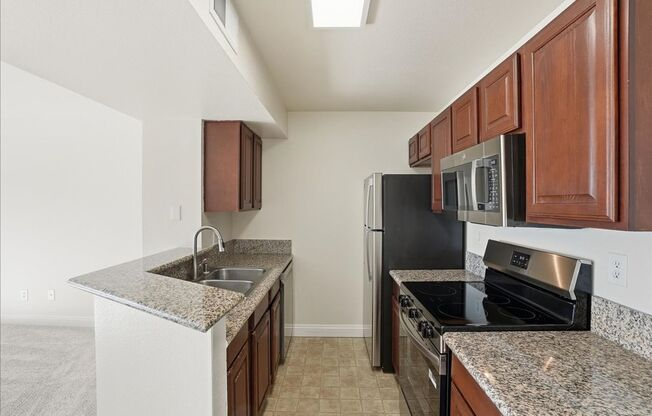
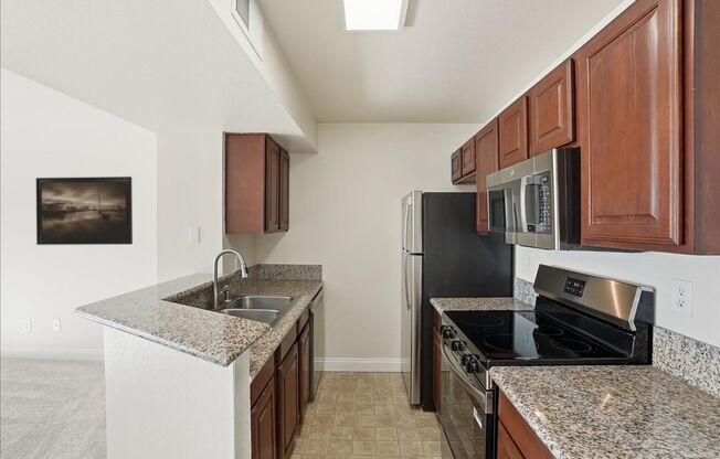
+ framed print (84, 211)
